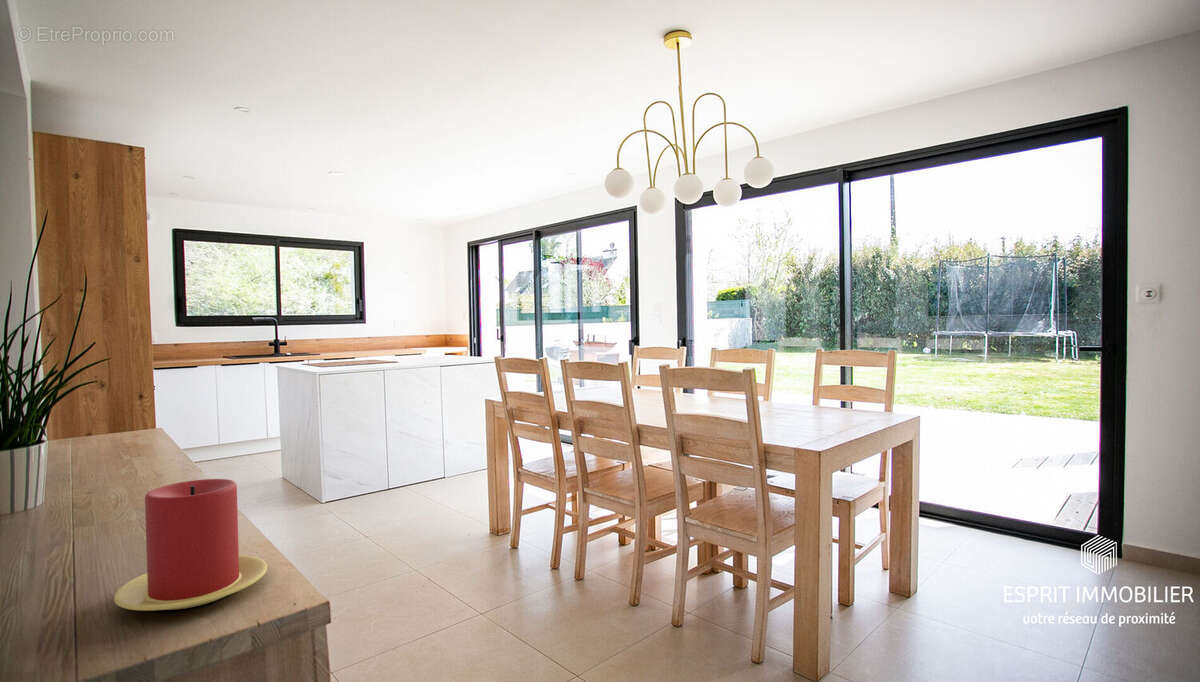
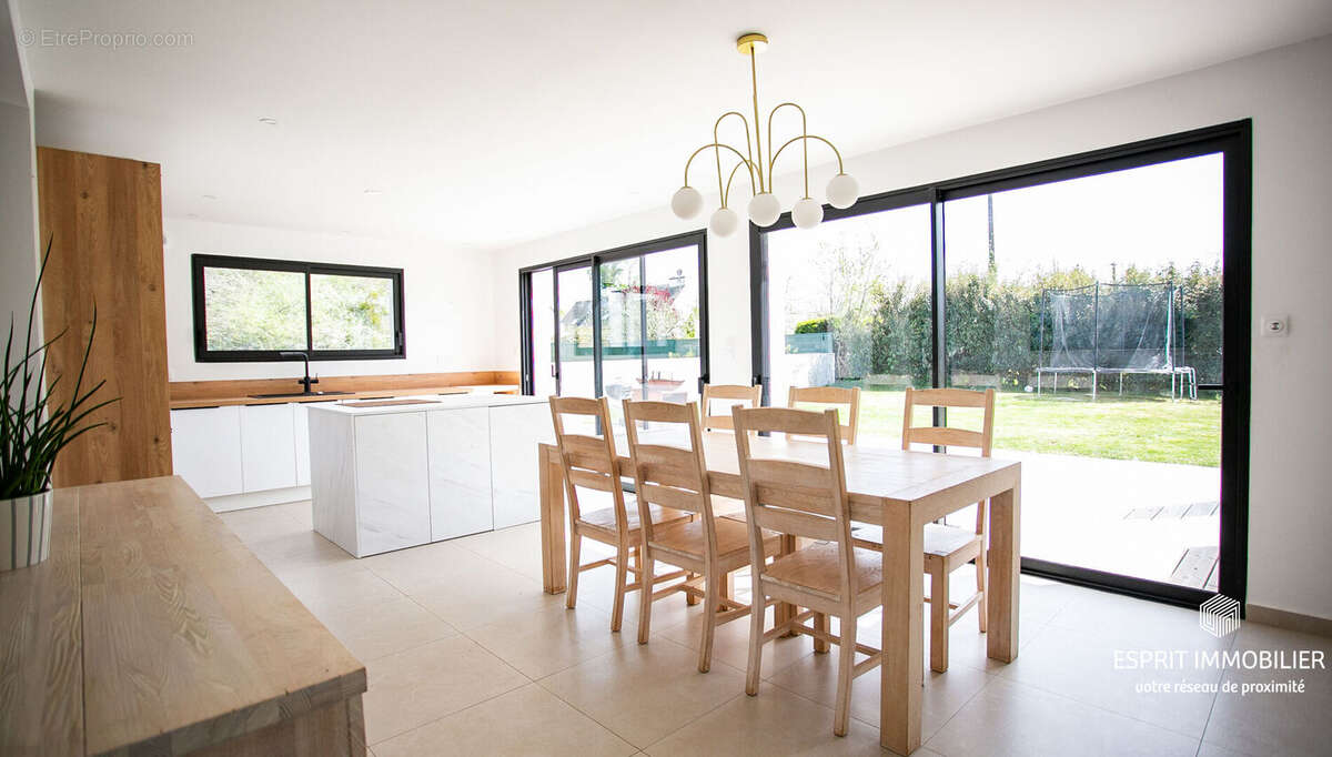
- candle (193, 539)
